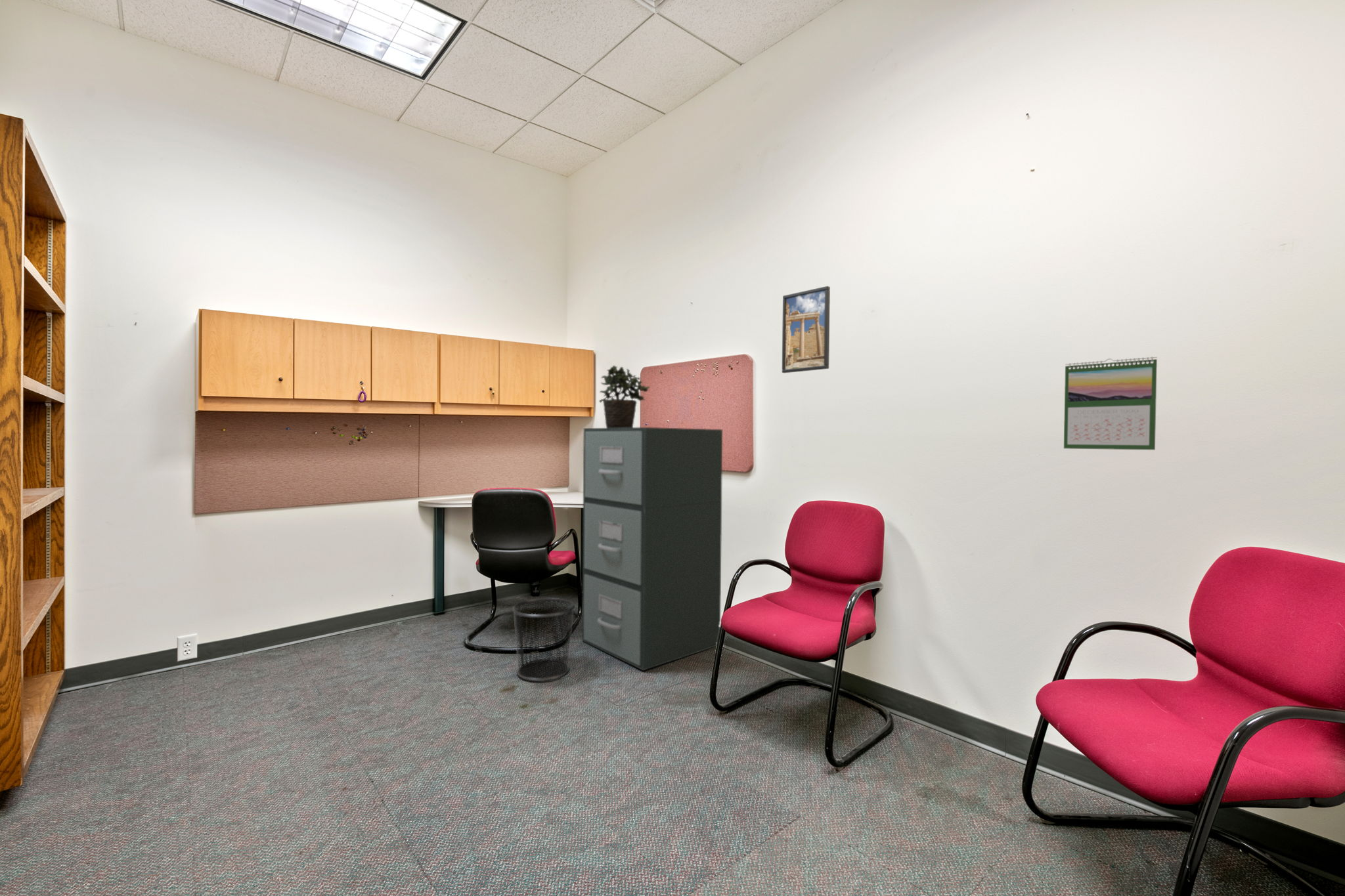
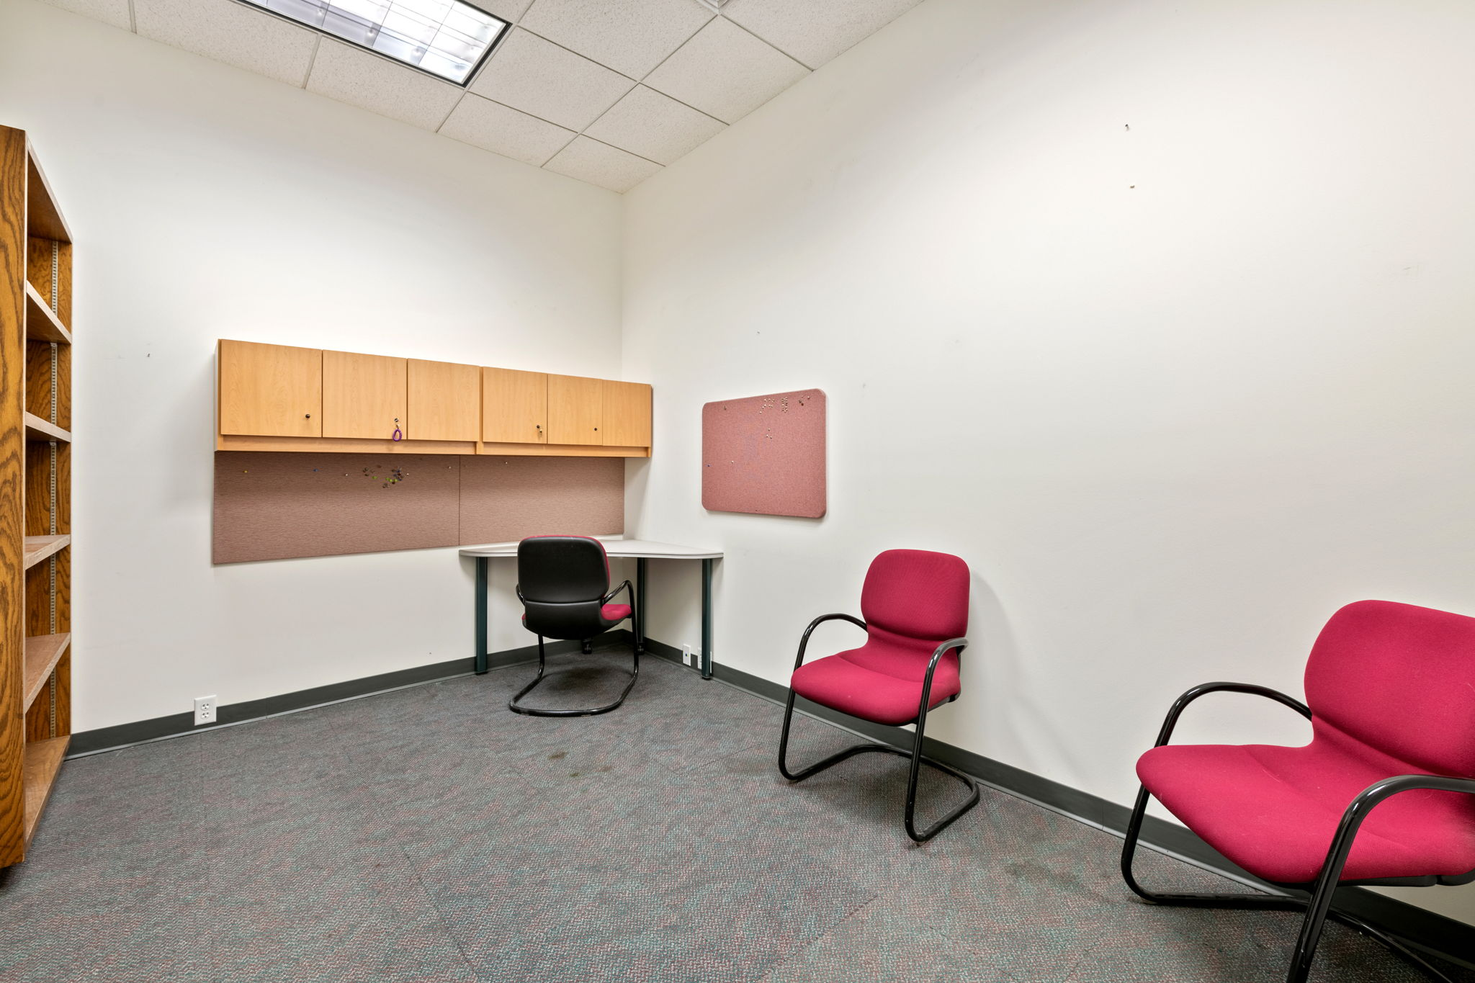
- filing cabinet (648, 536)
- potted plant (619, 396)
- calendar (1108, 404)
- waste bin (543, 639)
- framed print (805, 331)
